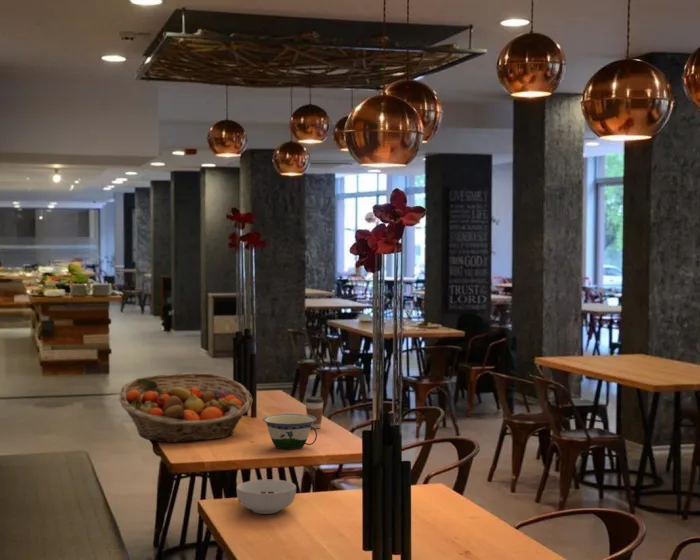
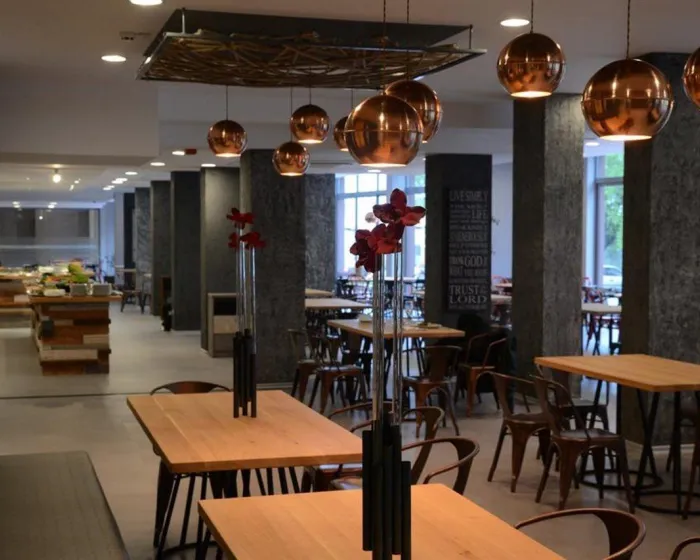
- fruit basket (186, 406)
- cereal bowl (266, 498)
- coffee cup (314, 412)
- bowl (290, 432)
